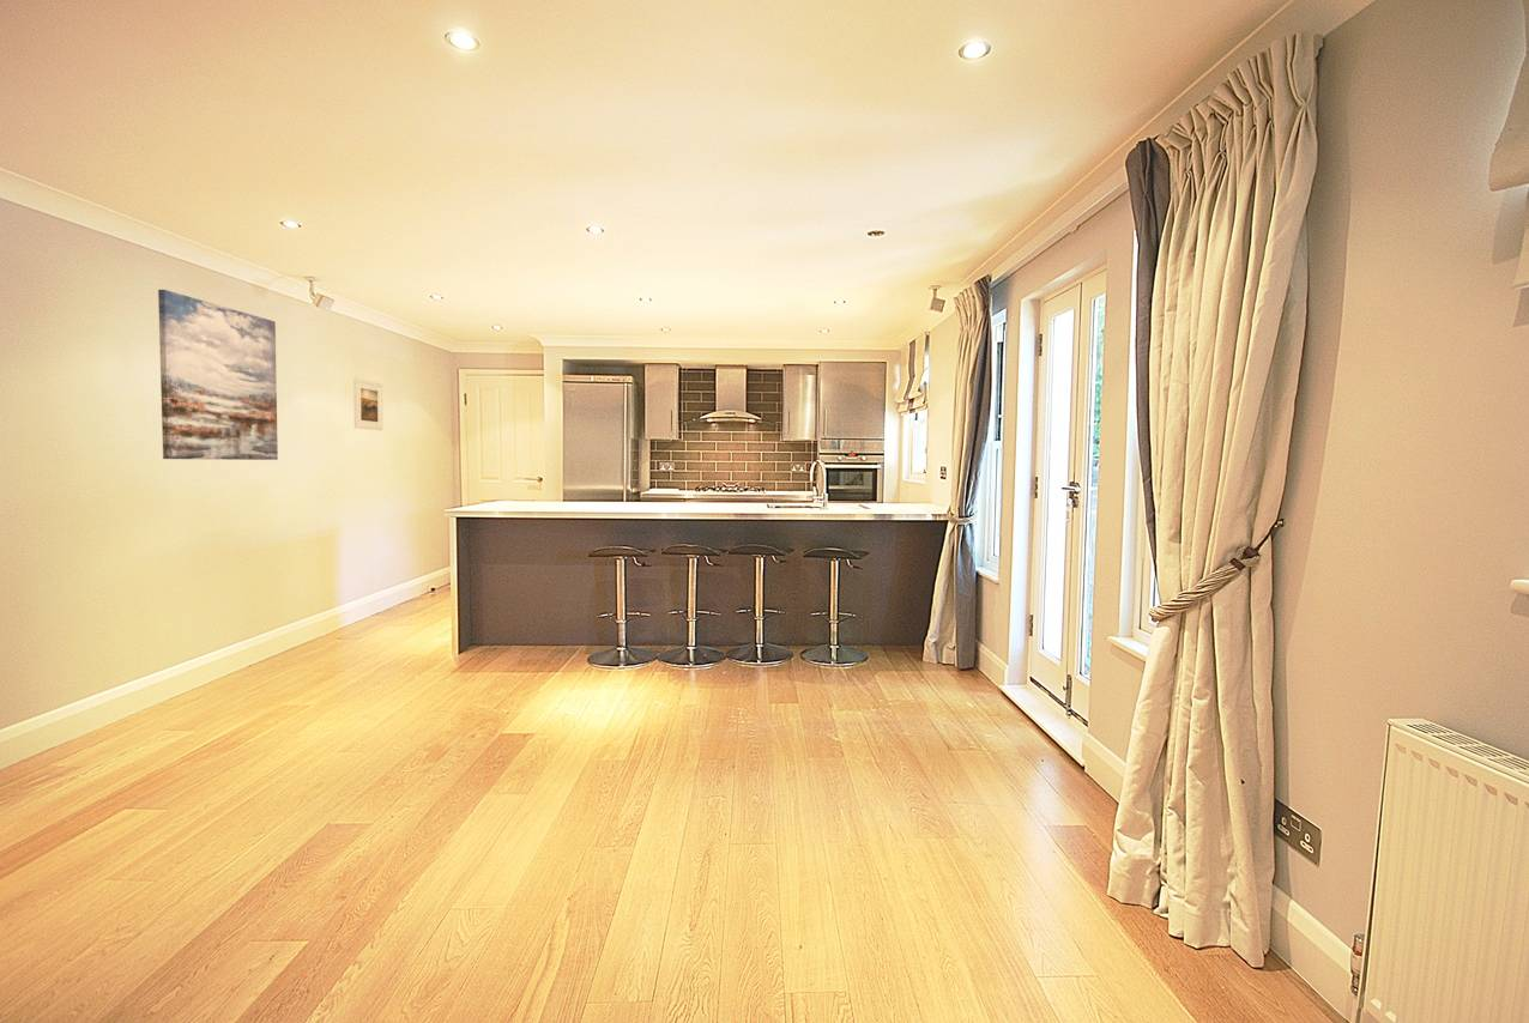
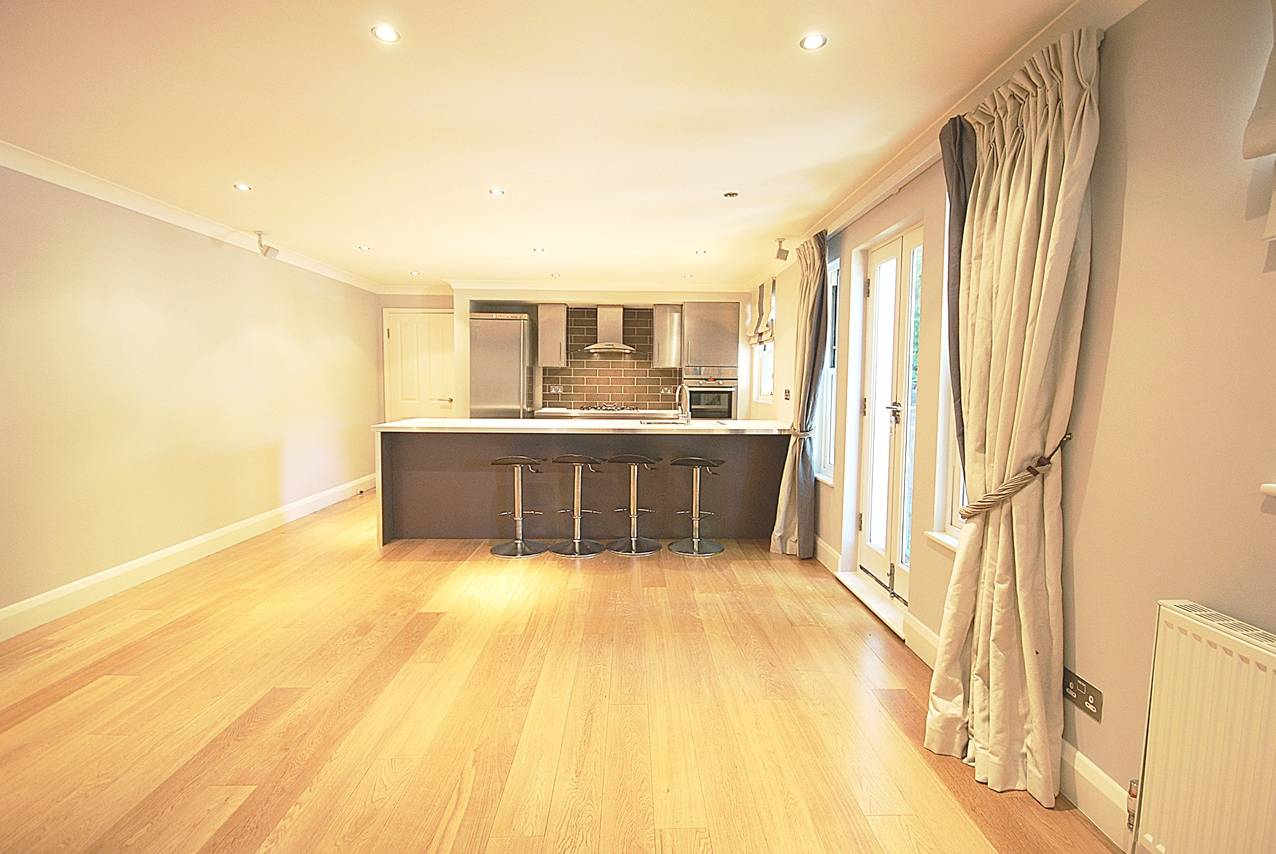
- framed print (368, 405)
- wall art (224, 383)
